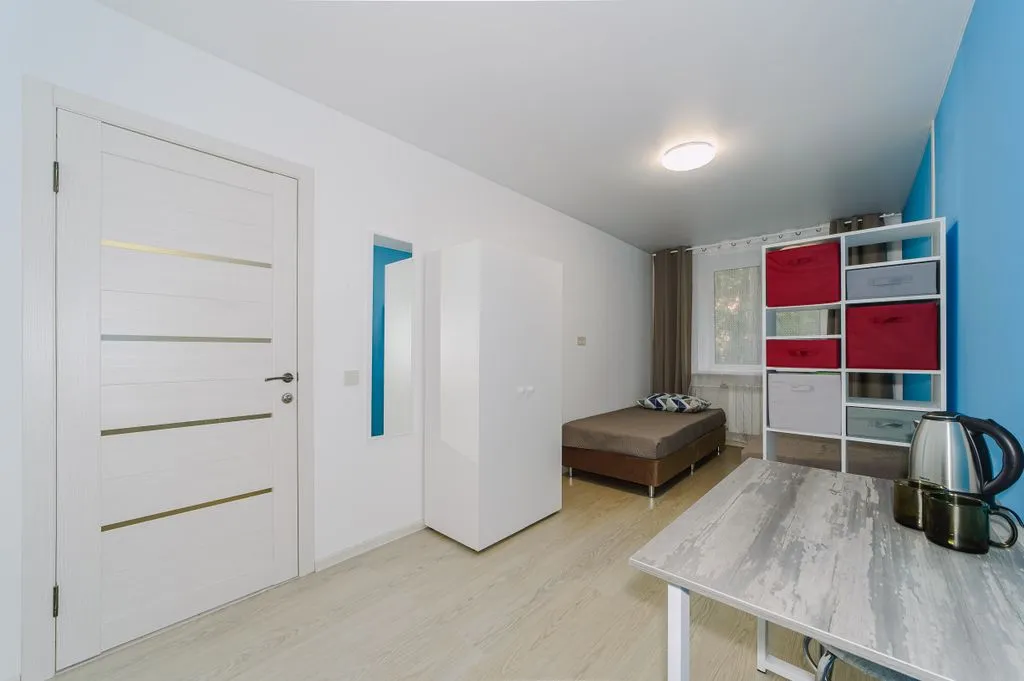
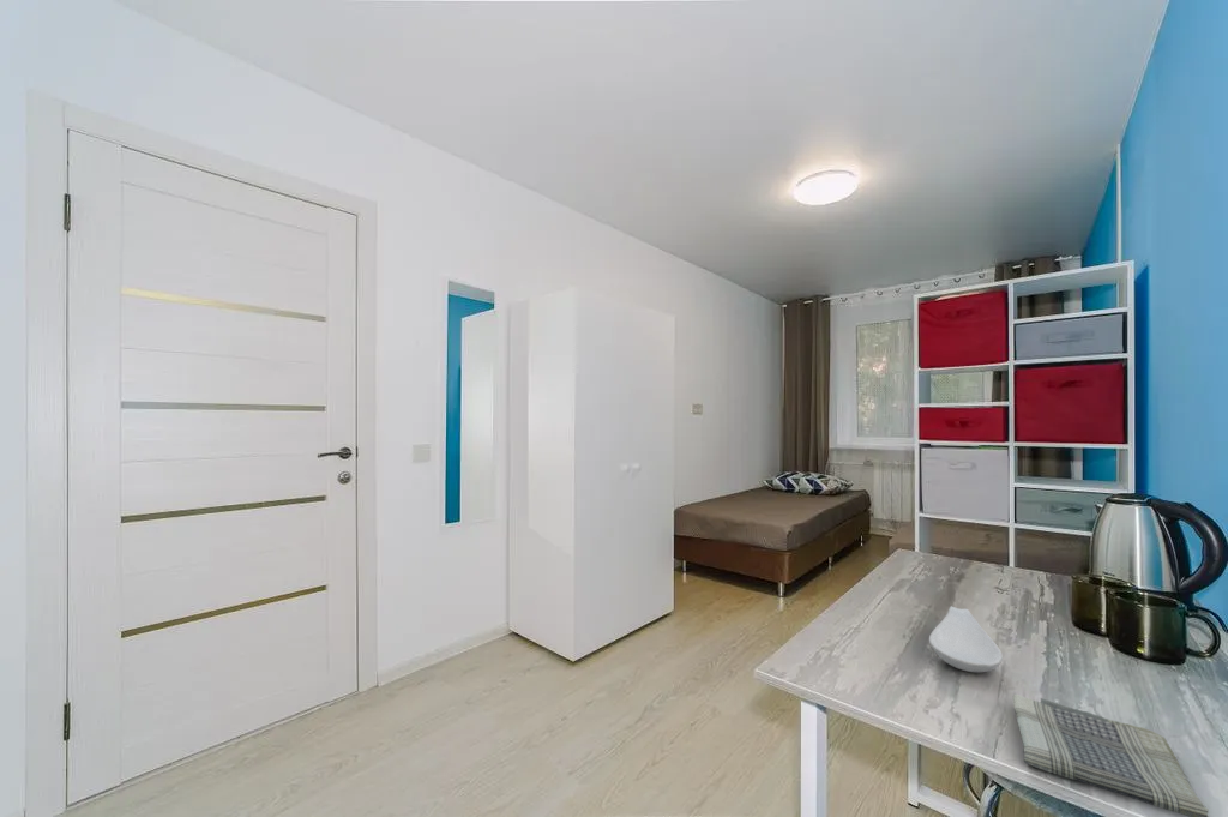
+ spoon rest (961, 635)
+ dish towel (1095, 744)
